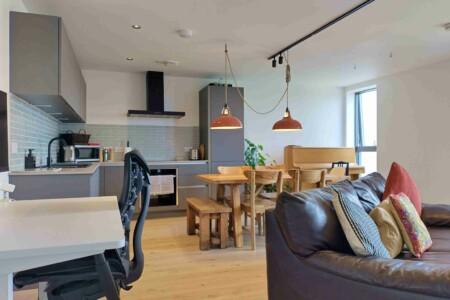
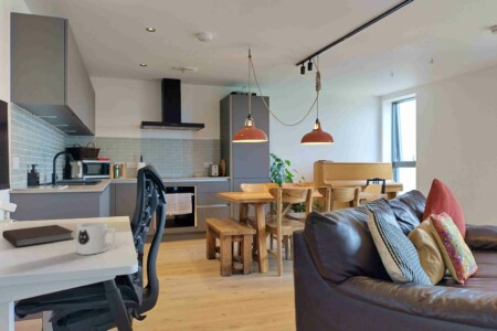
+ mug (95, 237)
+ notebook (38, 234)
